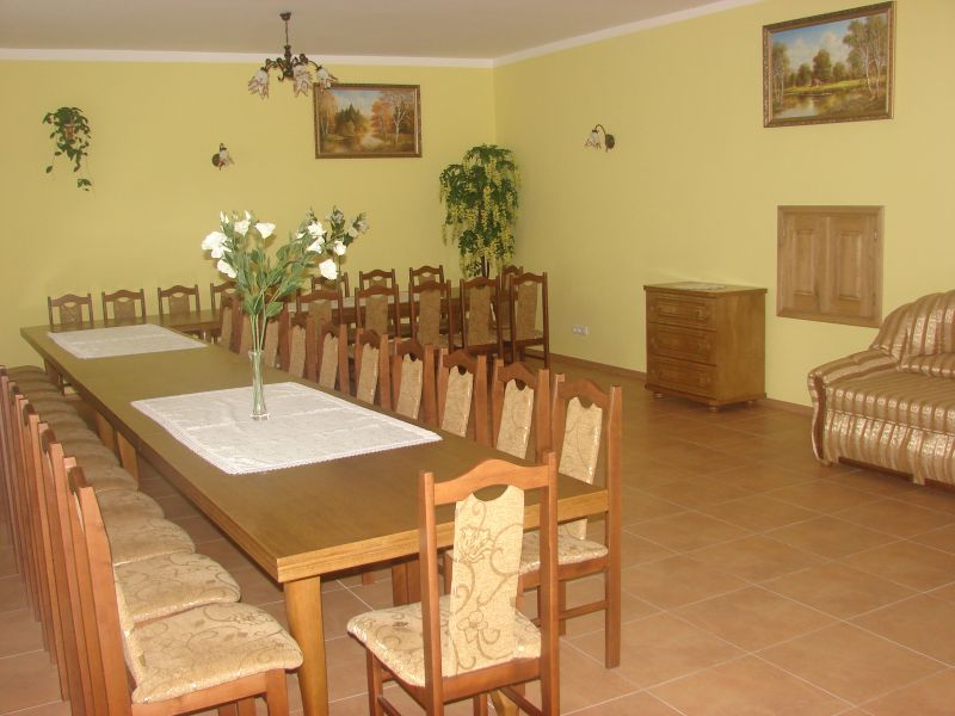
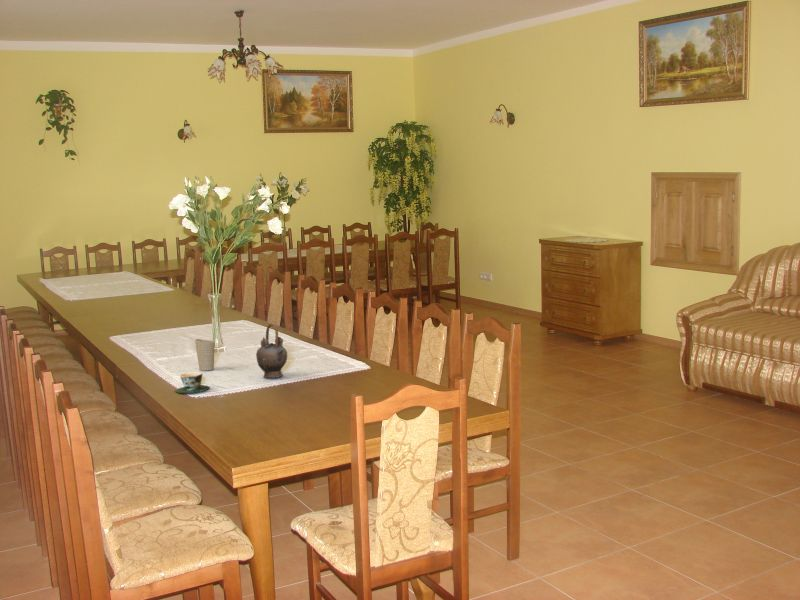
+ teacup (192, 381)
+ cup (205, 354)
+ teapot (273, 350)
